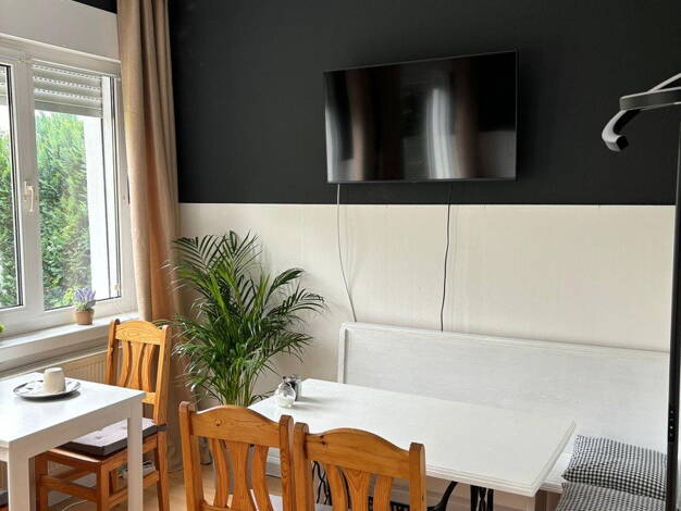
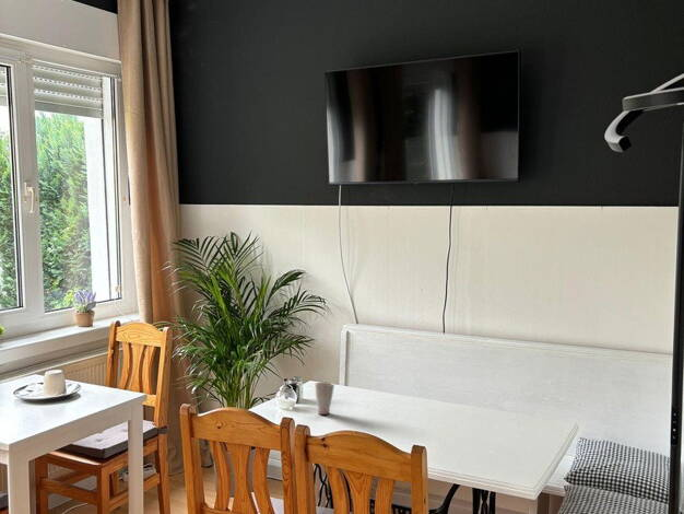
+ cup (325, 397)
